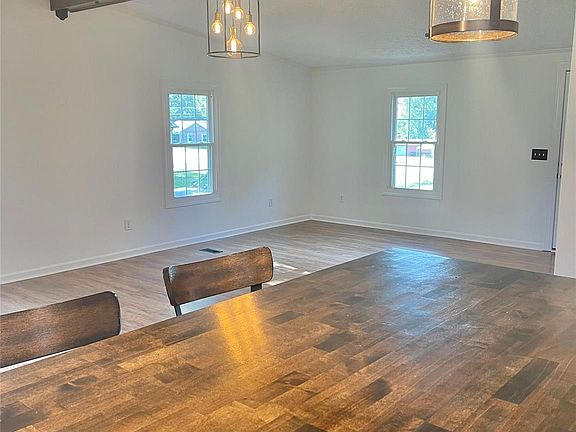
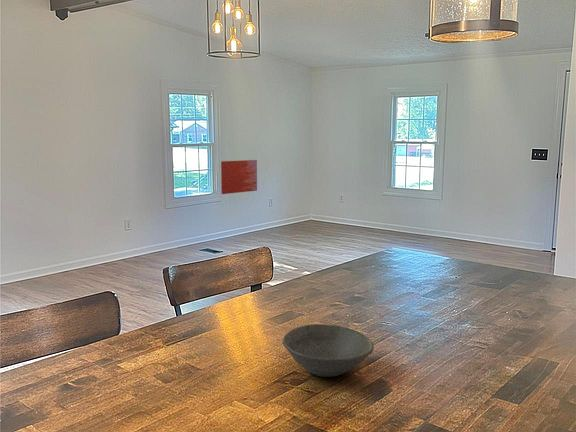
+ wall art (239, 176)
+ bowl (327, 354)
